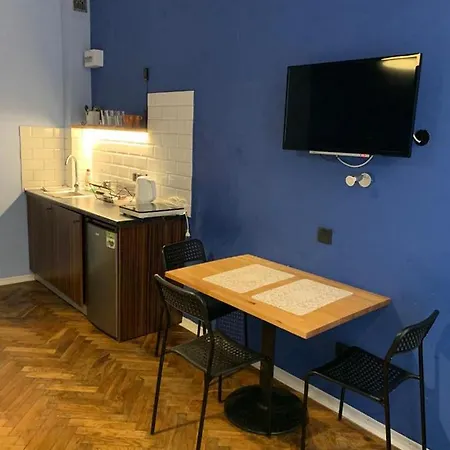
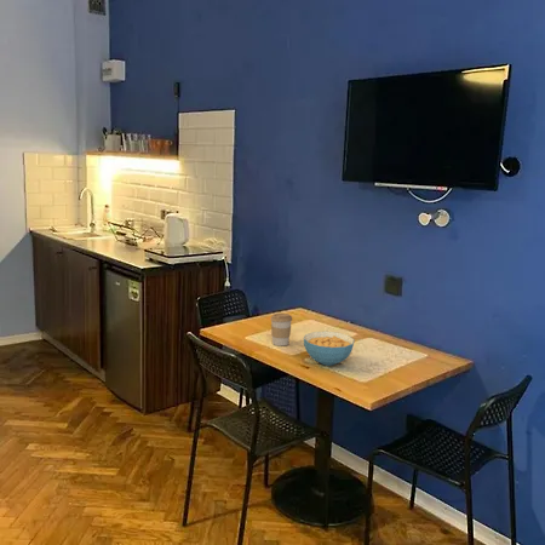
+ coffee cup (281, 328)
+ cereal bowl (328, 350)
